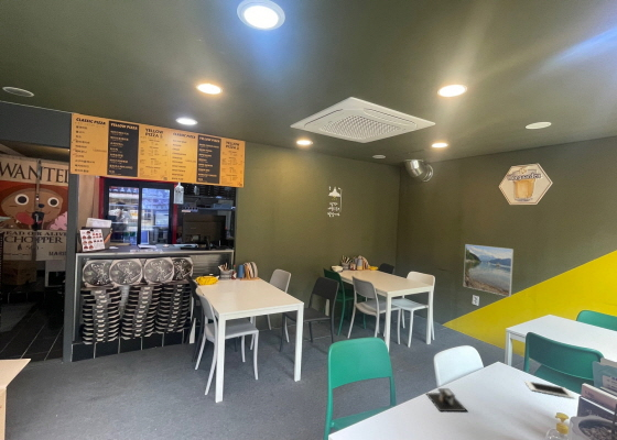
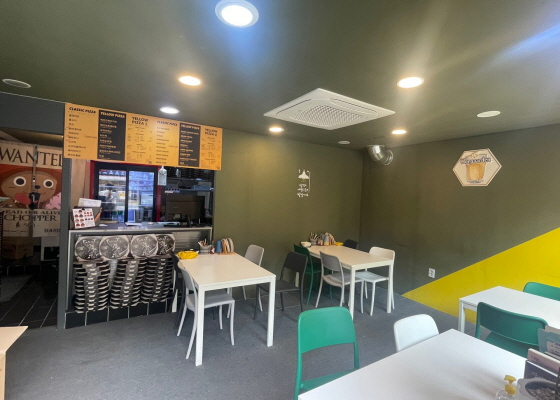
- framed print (486, 268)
- architectural model (445, 395)
- cell phone (548, 388)
